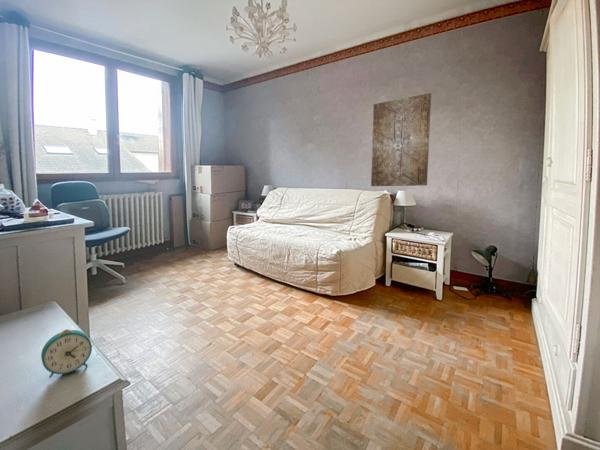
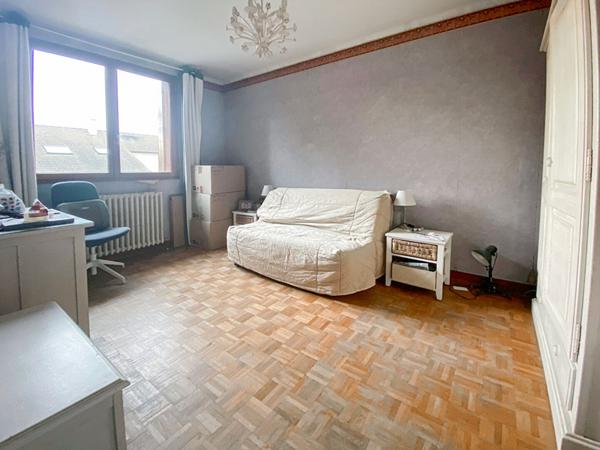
- alarm clock (67, 349)
- wall art (399, 143)
